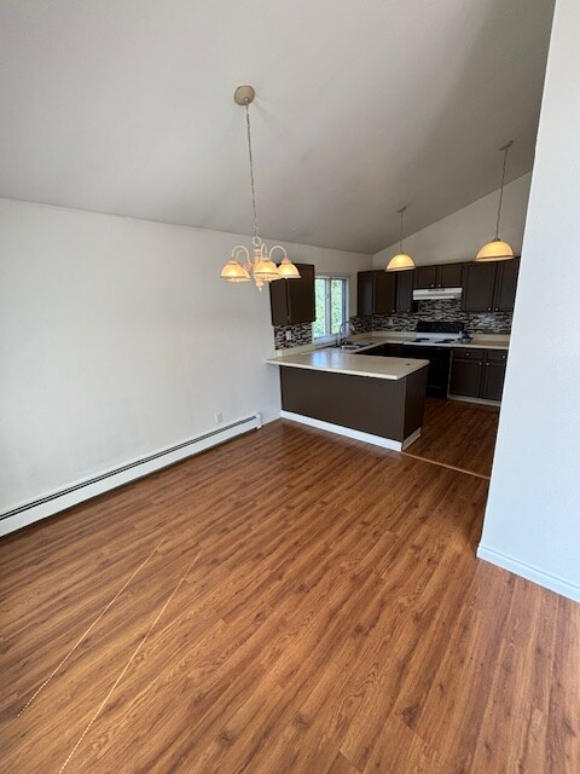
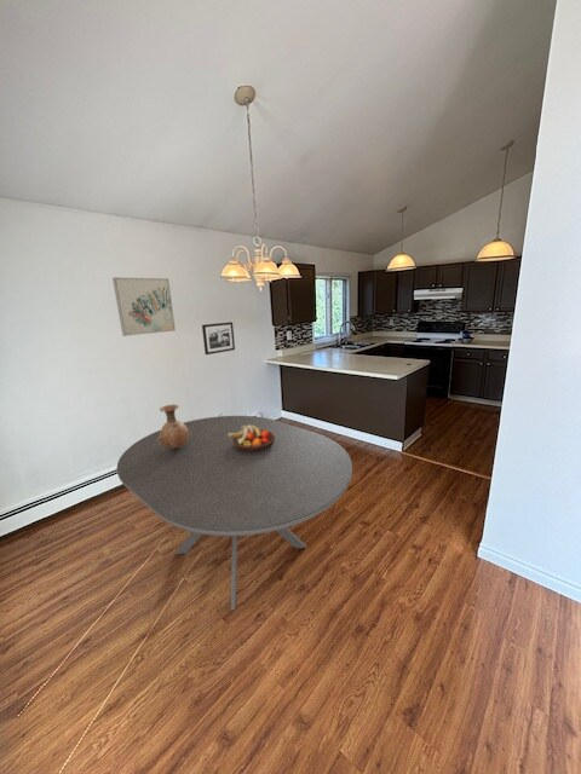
+ vase (173, 427)
+ wall art (145, 306)
+ picture frame (219, 337)
+ fruit bowl (253, 435)
+ dining table (236, 503)
